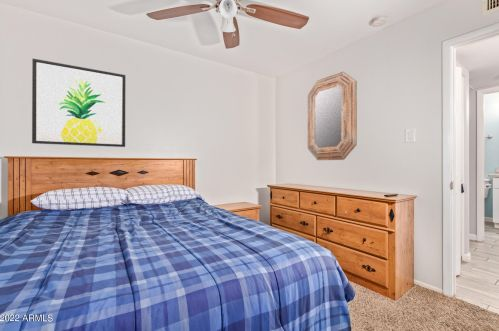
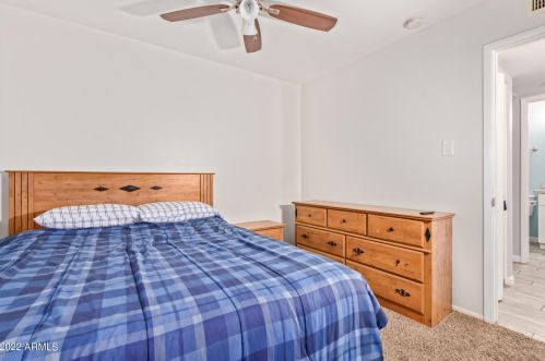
- wall art (82, 106)
- home mirror (328, 118)
